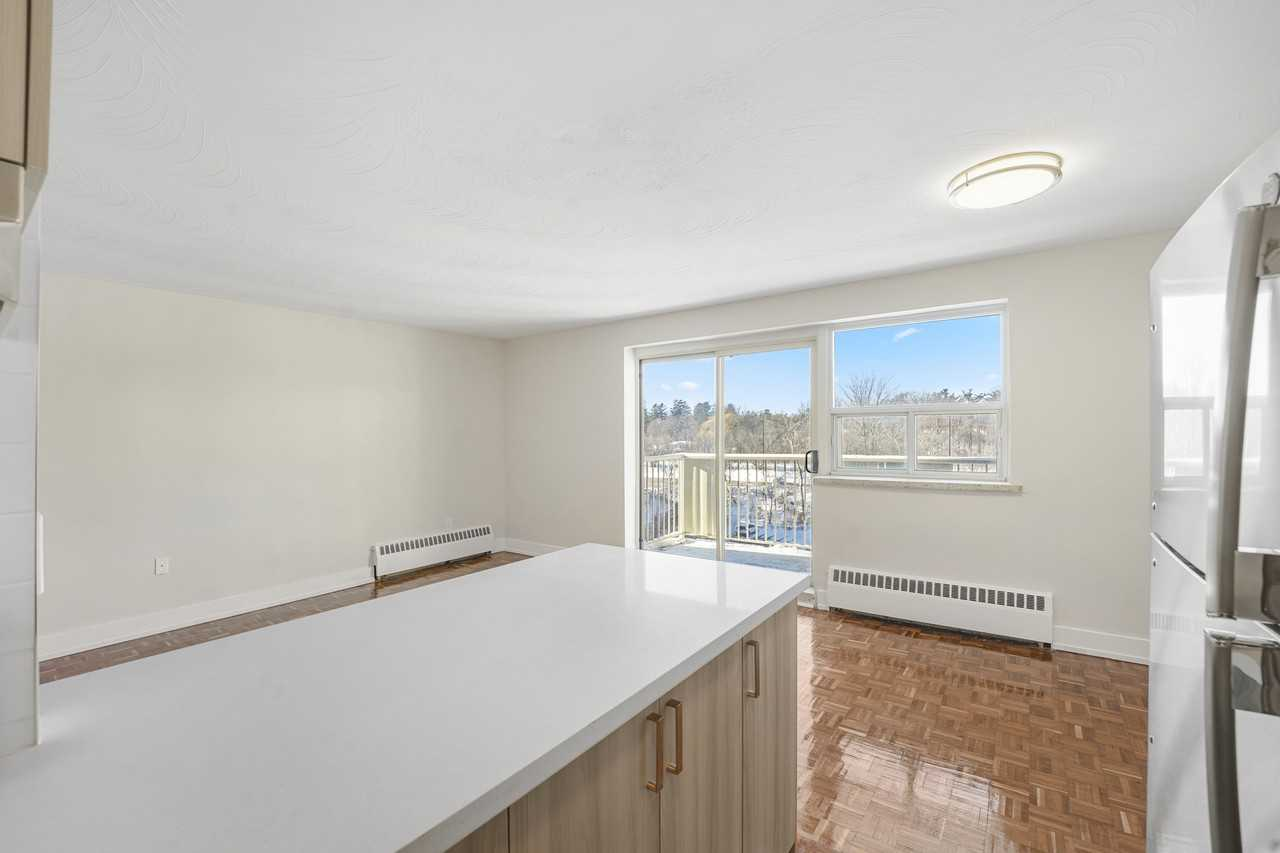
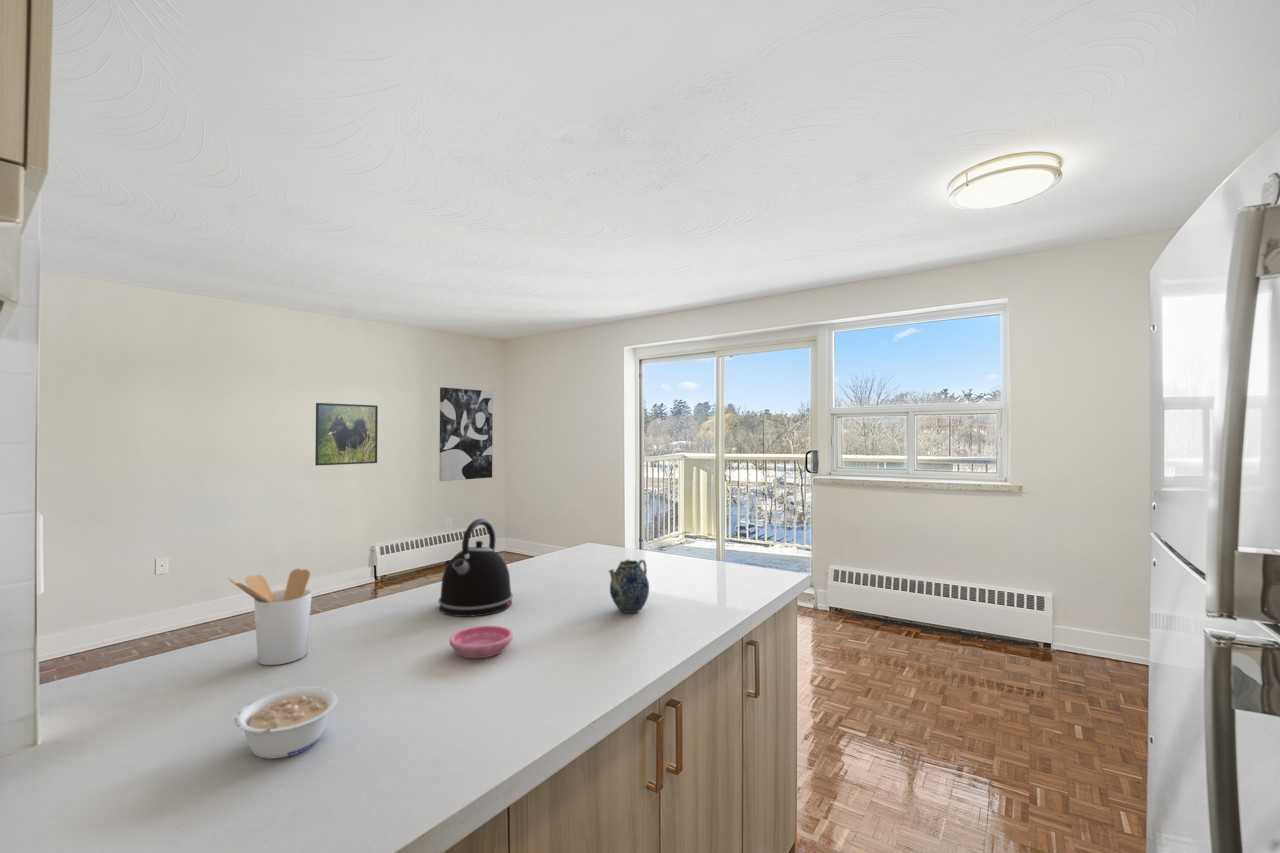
+ teapot (628, 584)
+ legume (288, 722)
+ wall art (467, 434)
+ utensil holder (270, 614)
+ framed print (347, 434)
+ saucer (481, 642)
+ kettle (476, 562)
